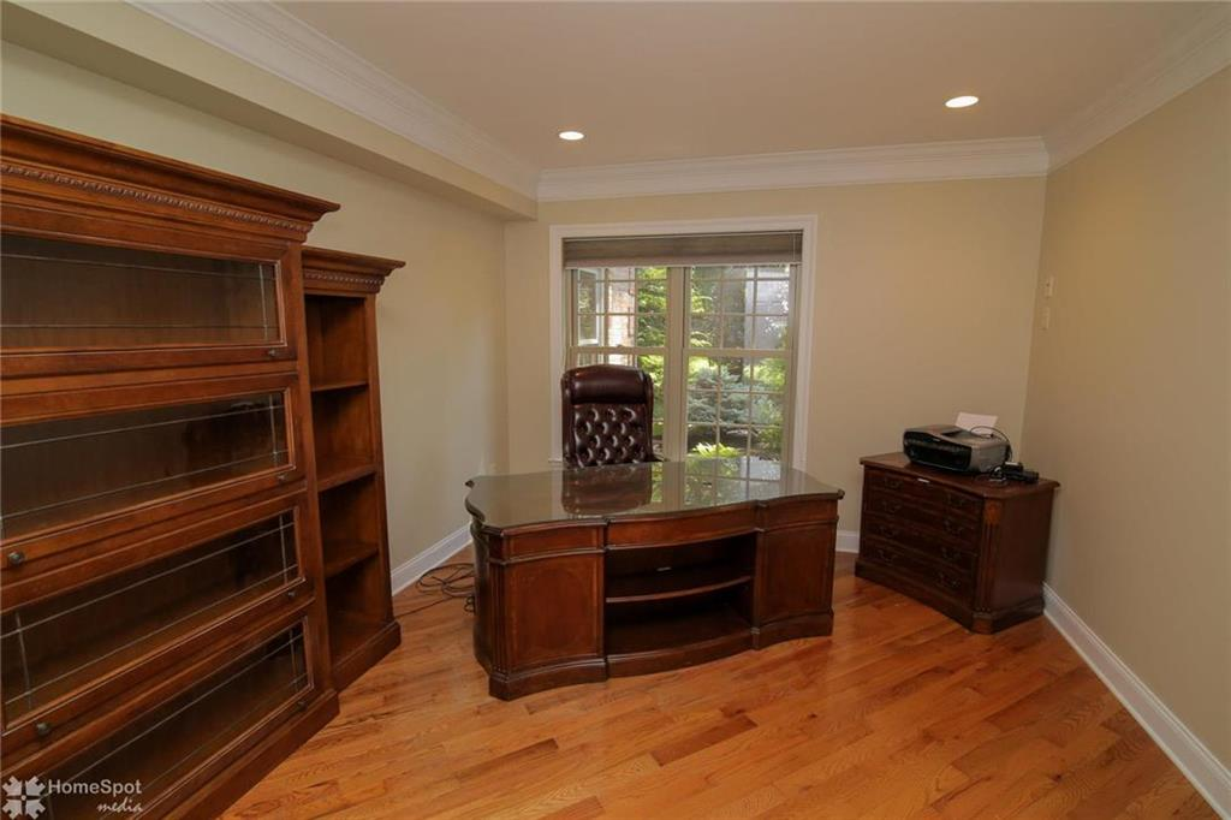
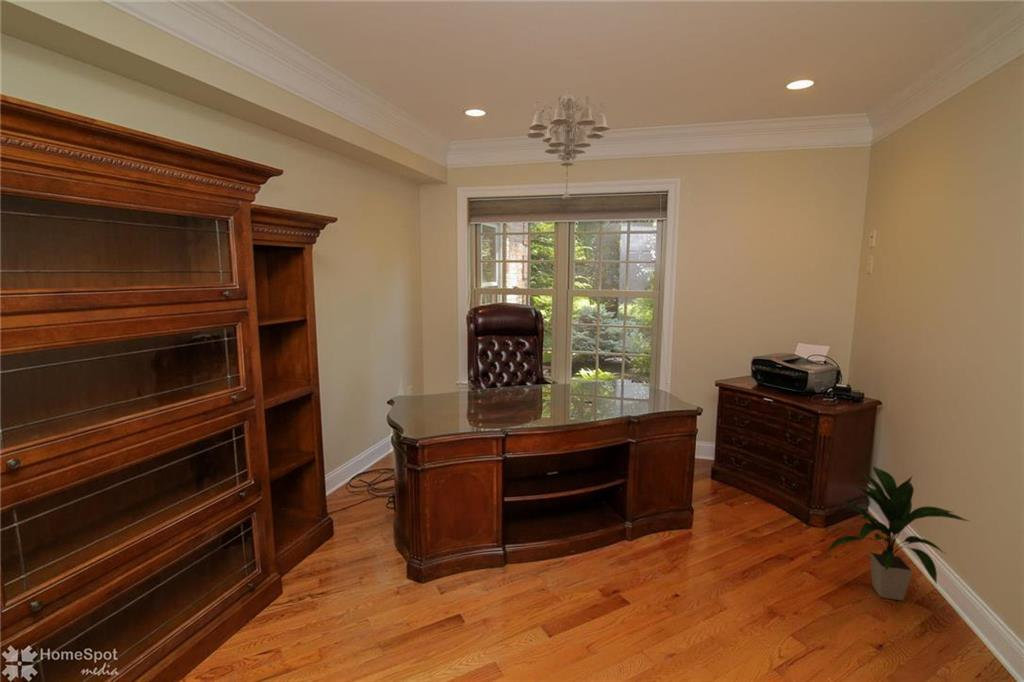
+ indoor plant (887, 531)
+ chandelier (567, 145)
